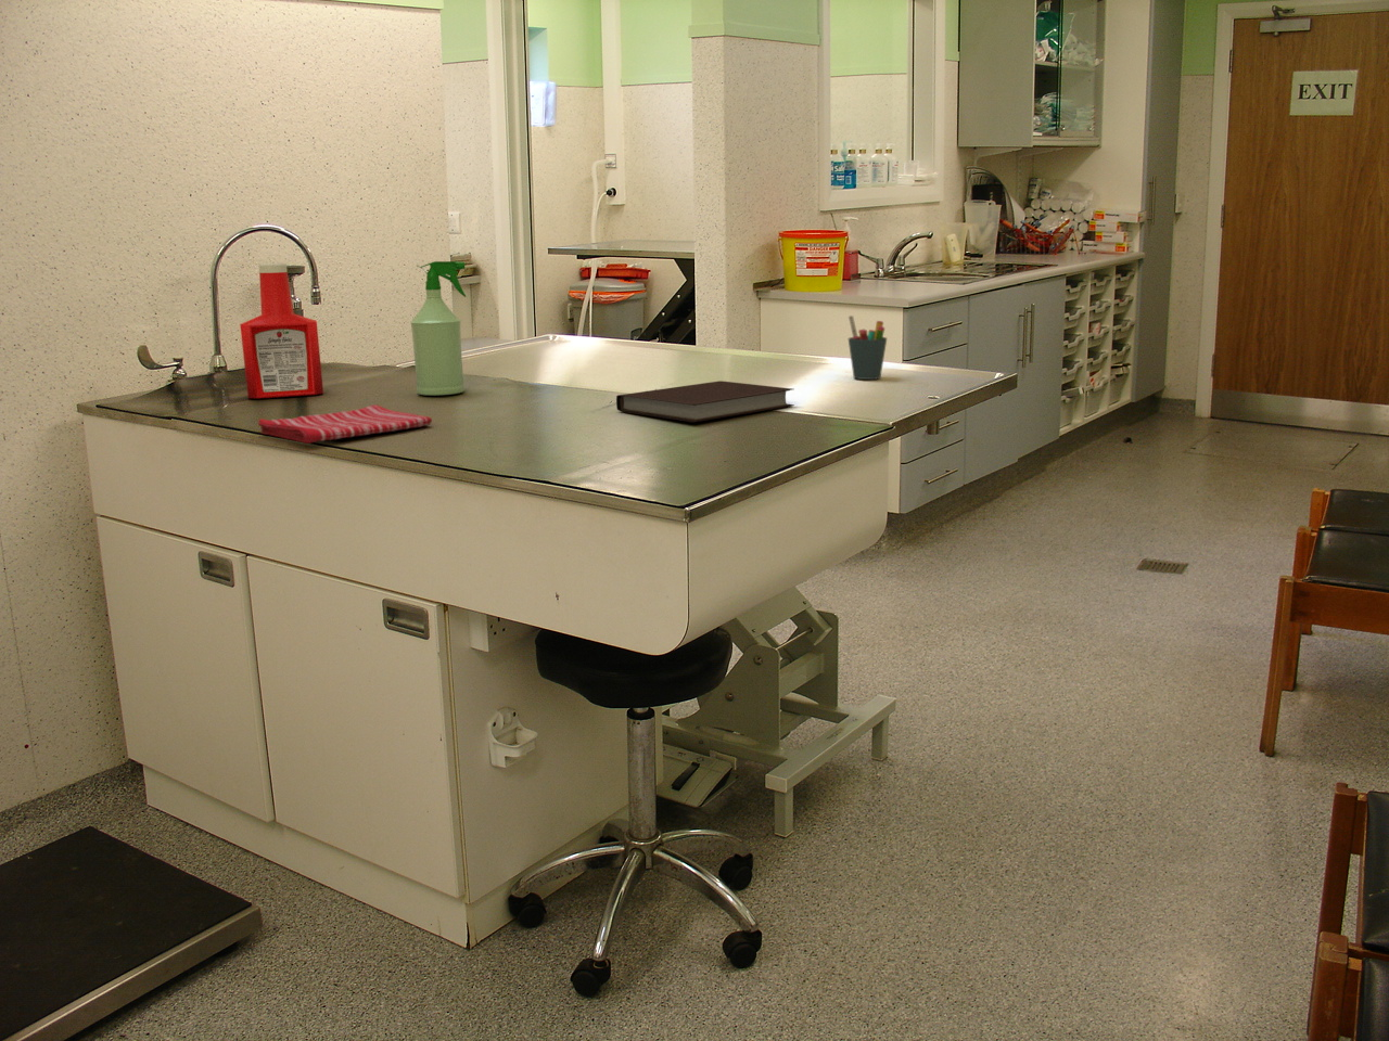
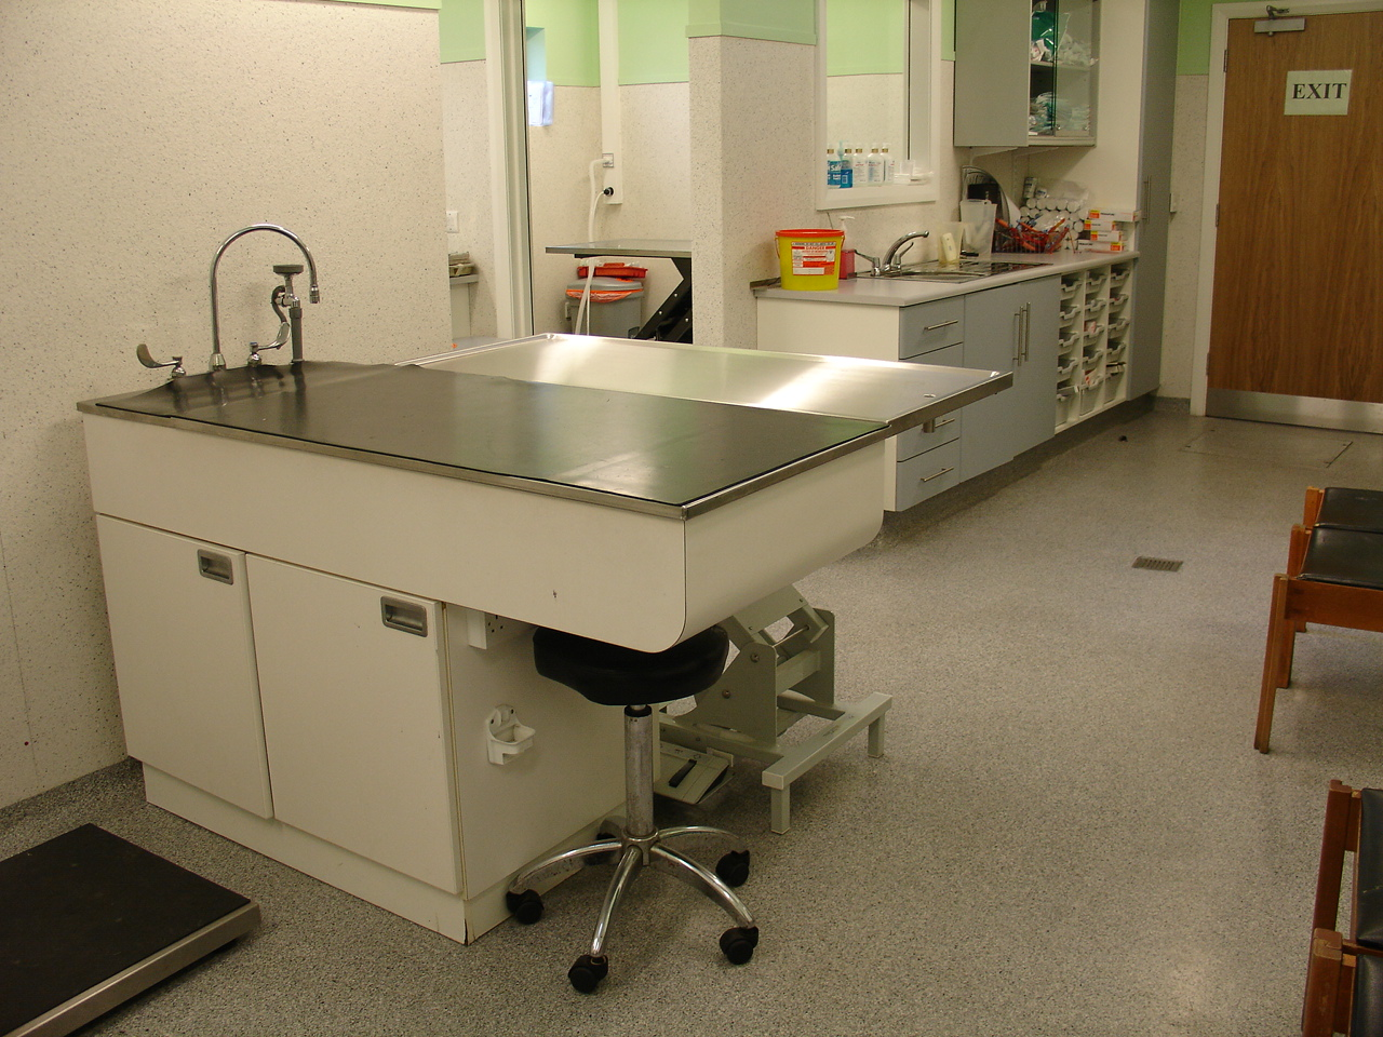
- dish towel (345, 422)
- notebook (705, 399)
- pen holder (867, 347)
- soap bottle (279, 329)
- spray bottle (436, 327)
